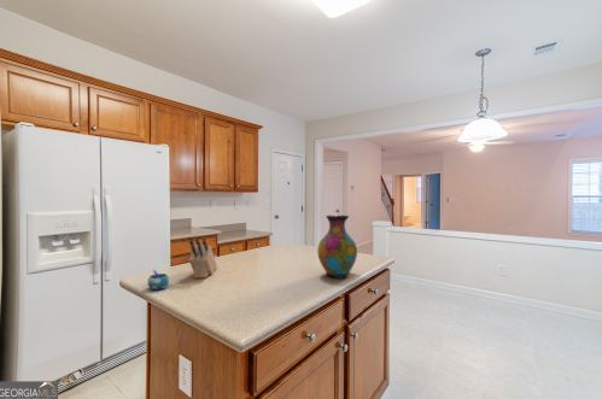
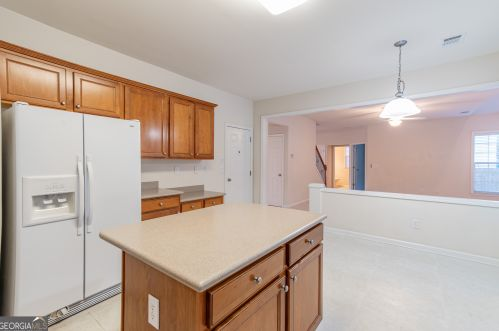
- vase (337, 245)
- knife block (203, 254)
- mug (158, 278)
